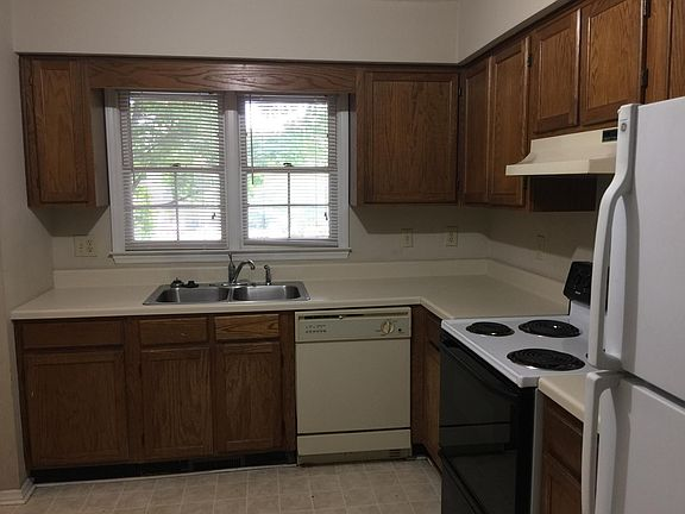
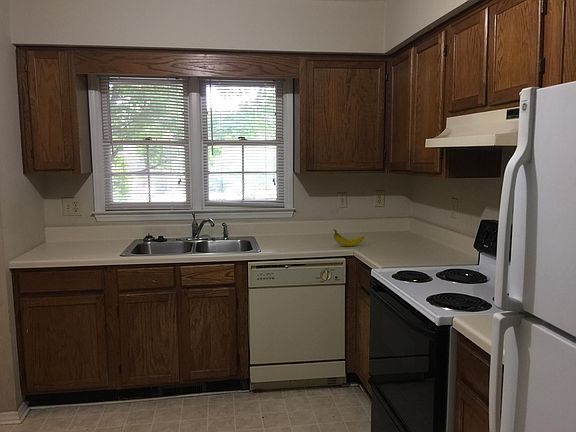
+ fruit (347, 239)
